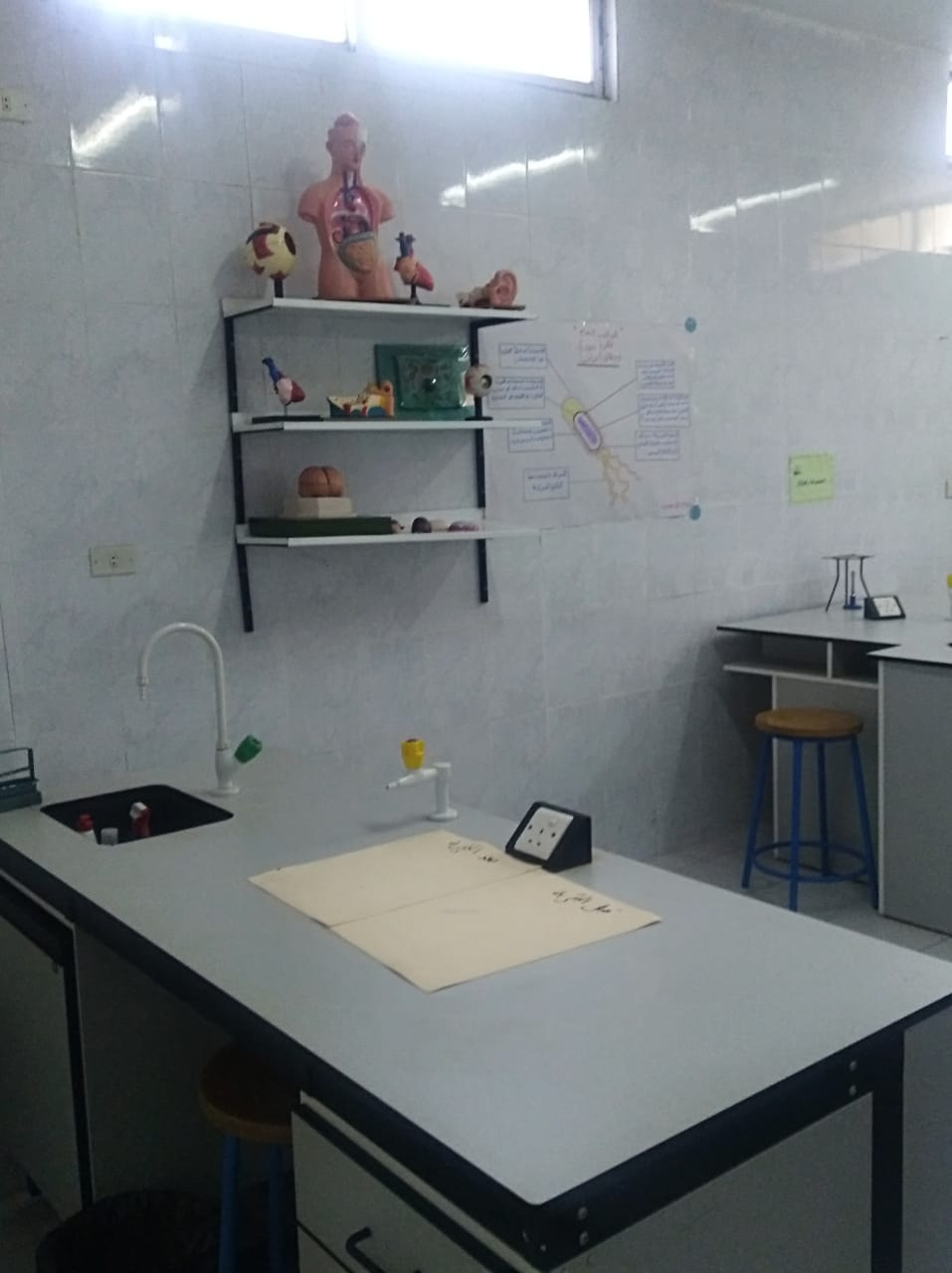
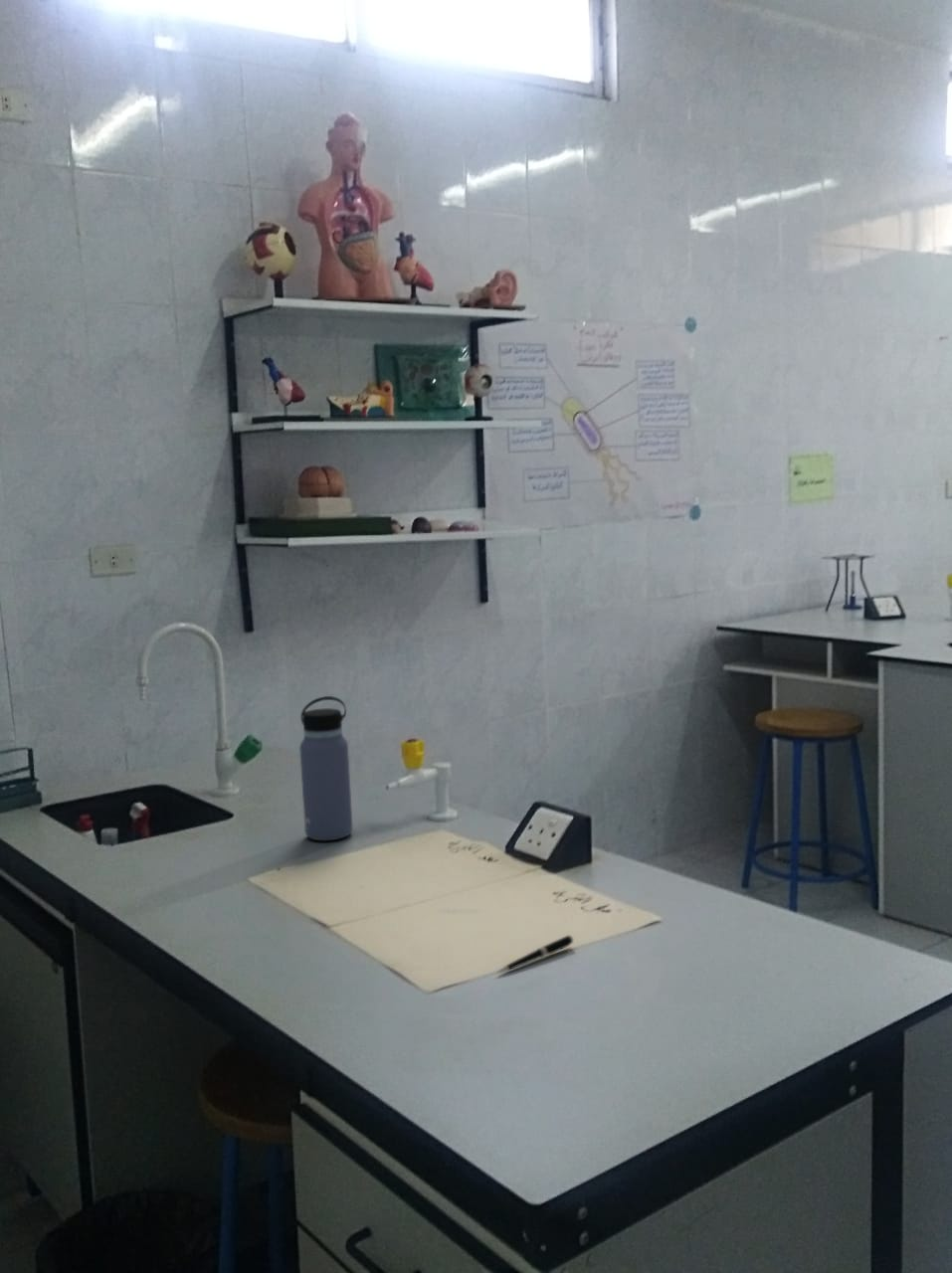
+ pen (534, 954)
+ water bottle (325, 764)
